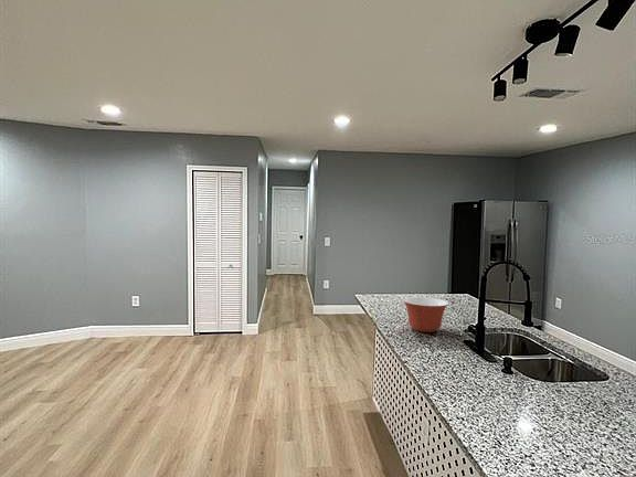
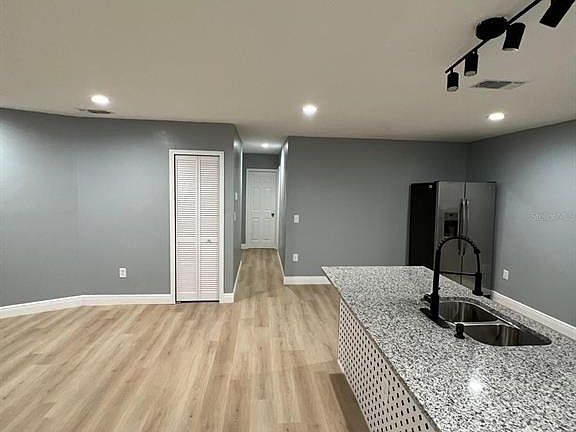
- mixing bowl (424, 315)
